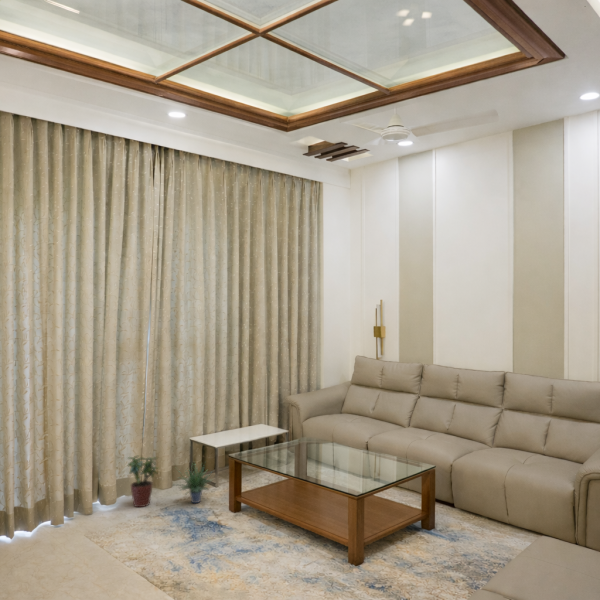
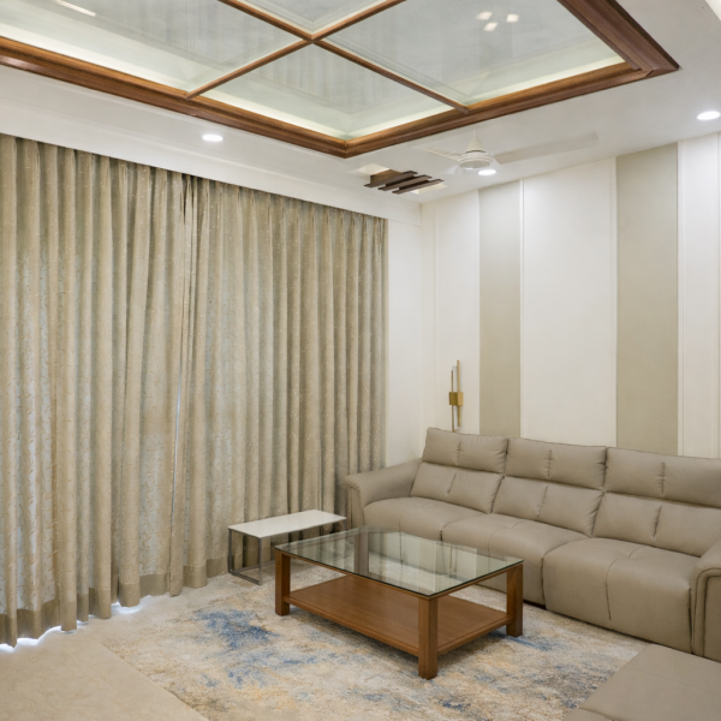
- potted plant (139, 479)
- potted plant (193, 479)
